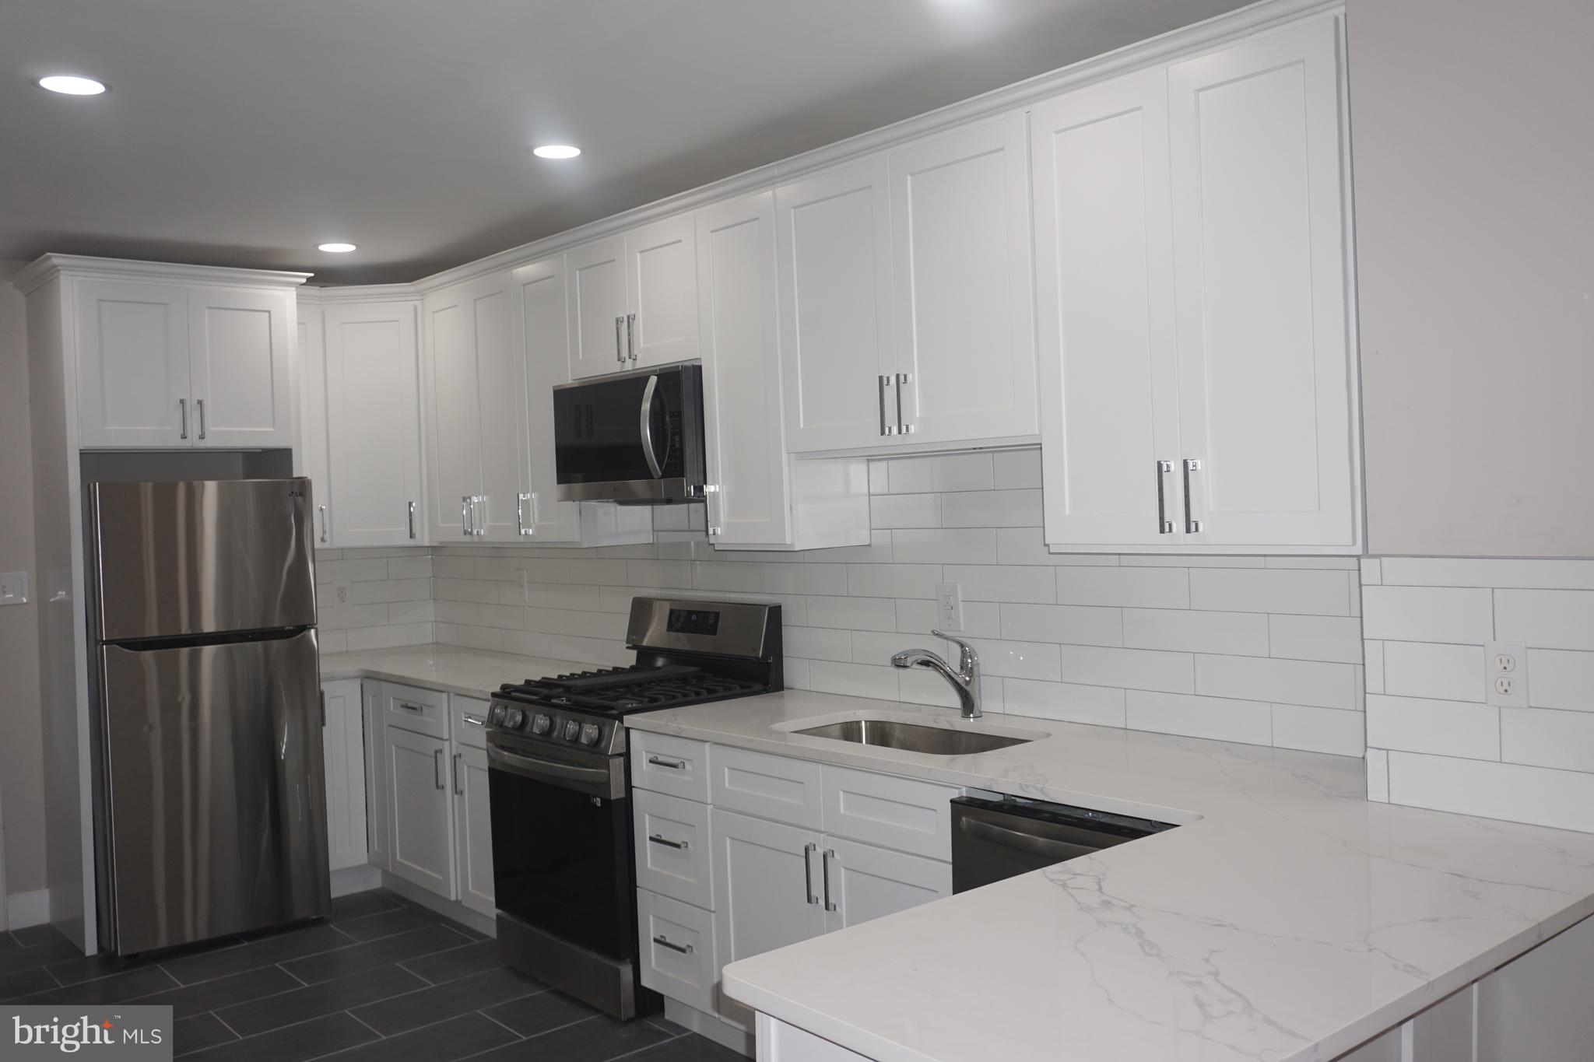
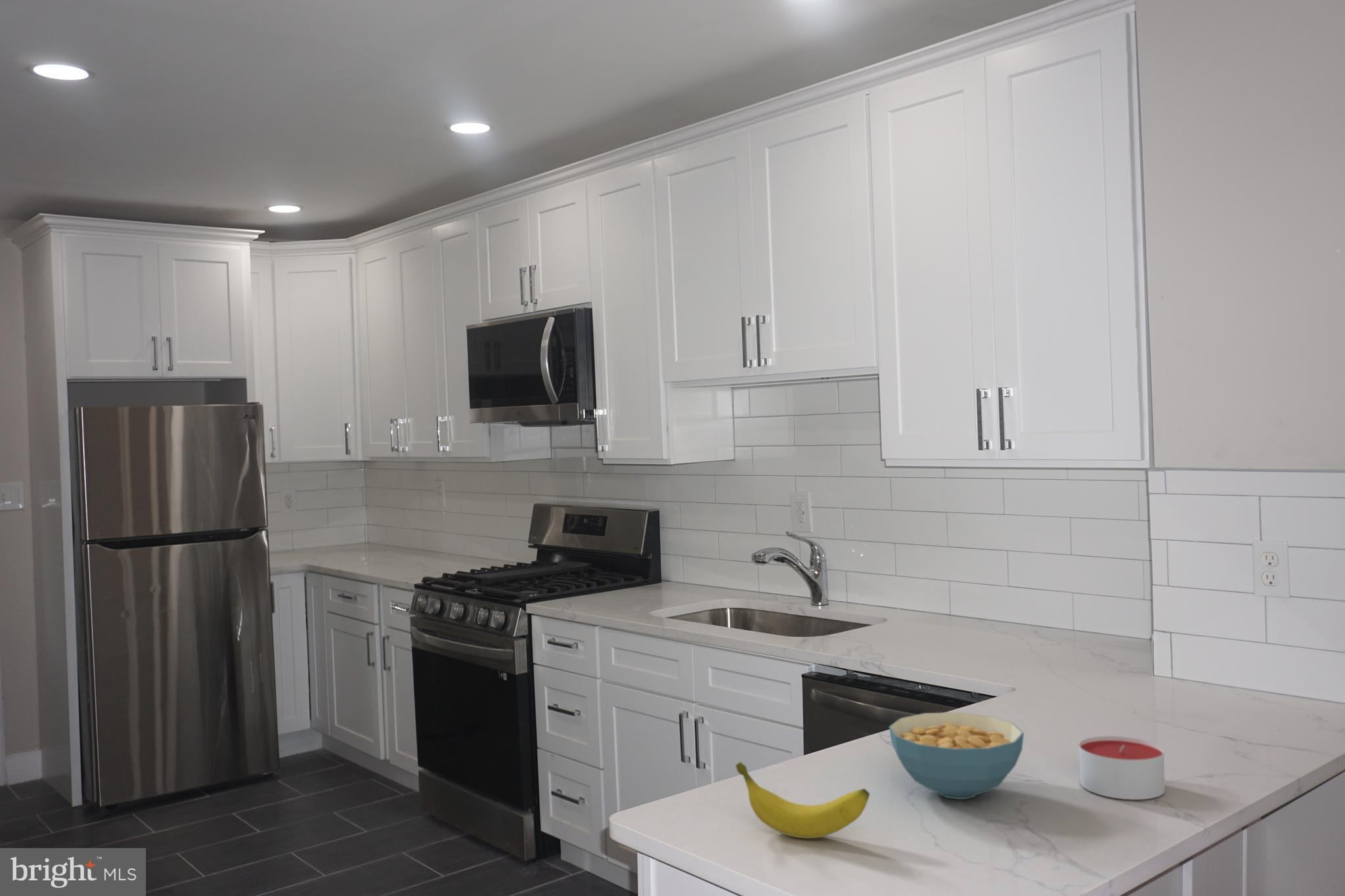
+ banana (802, 805)
+ cereal bowl (956, 761)
+ candle (1121, 765)
